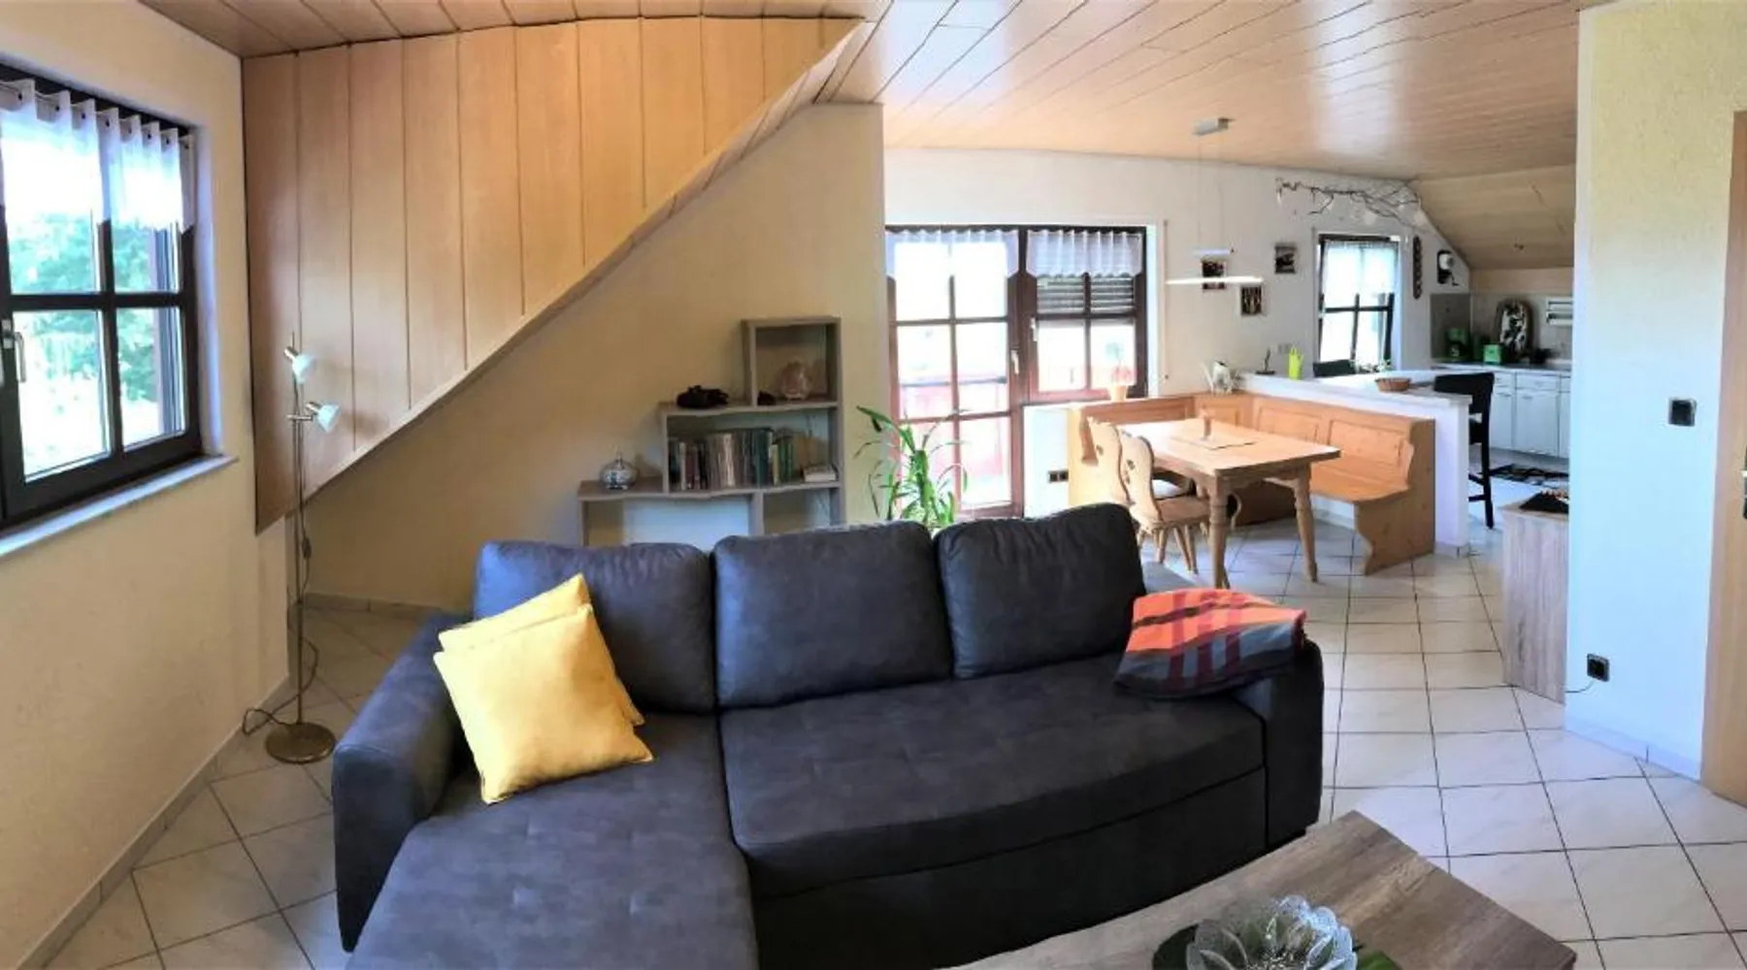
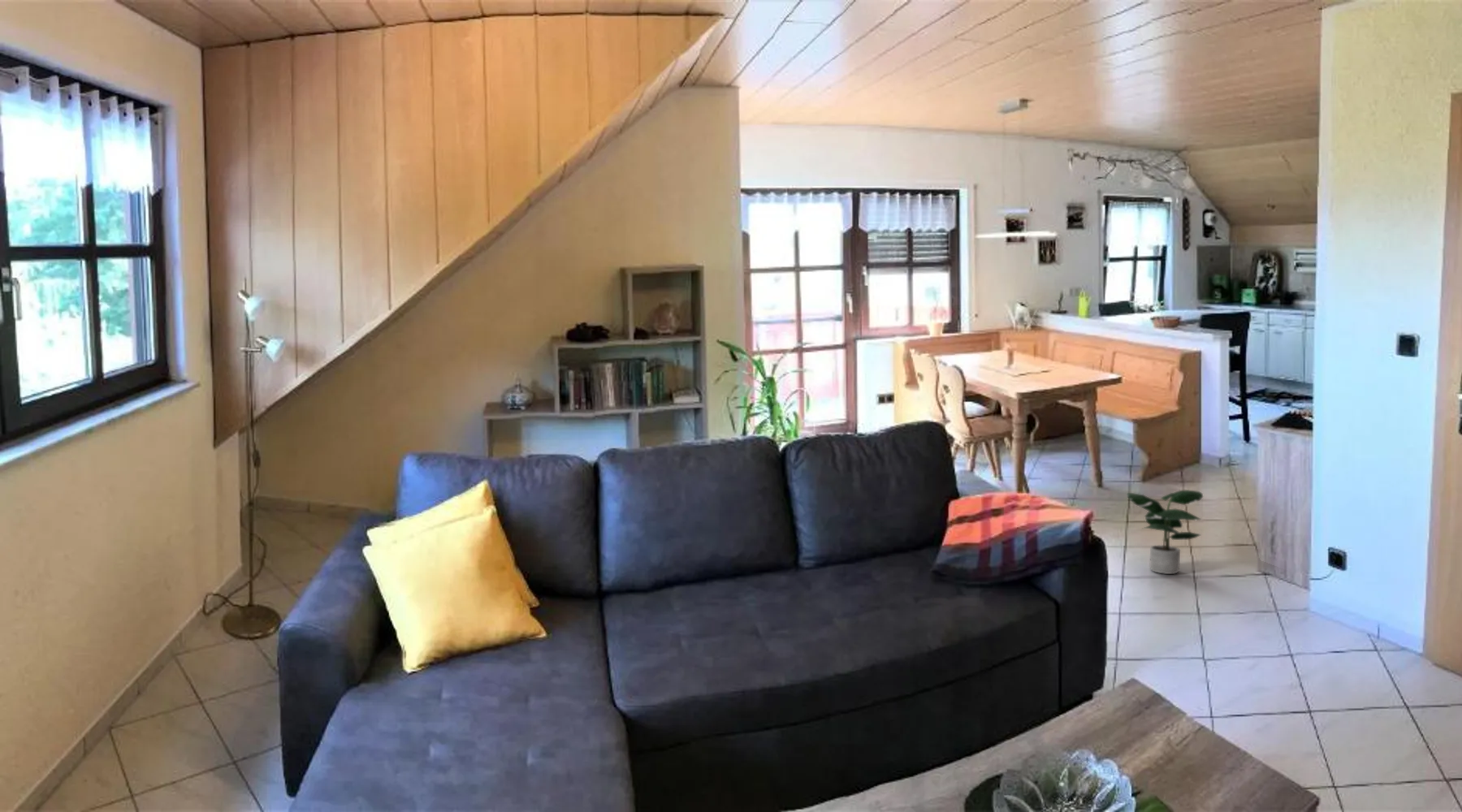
+ potted plant (1170, 532)
